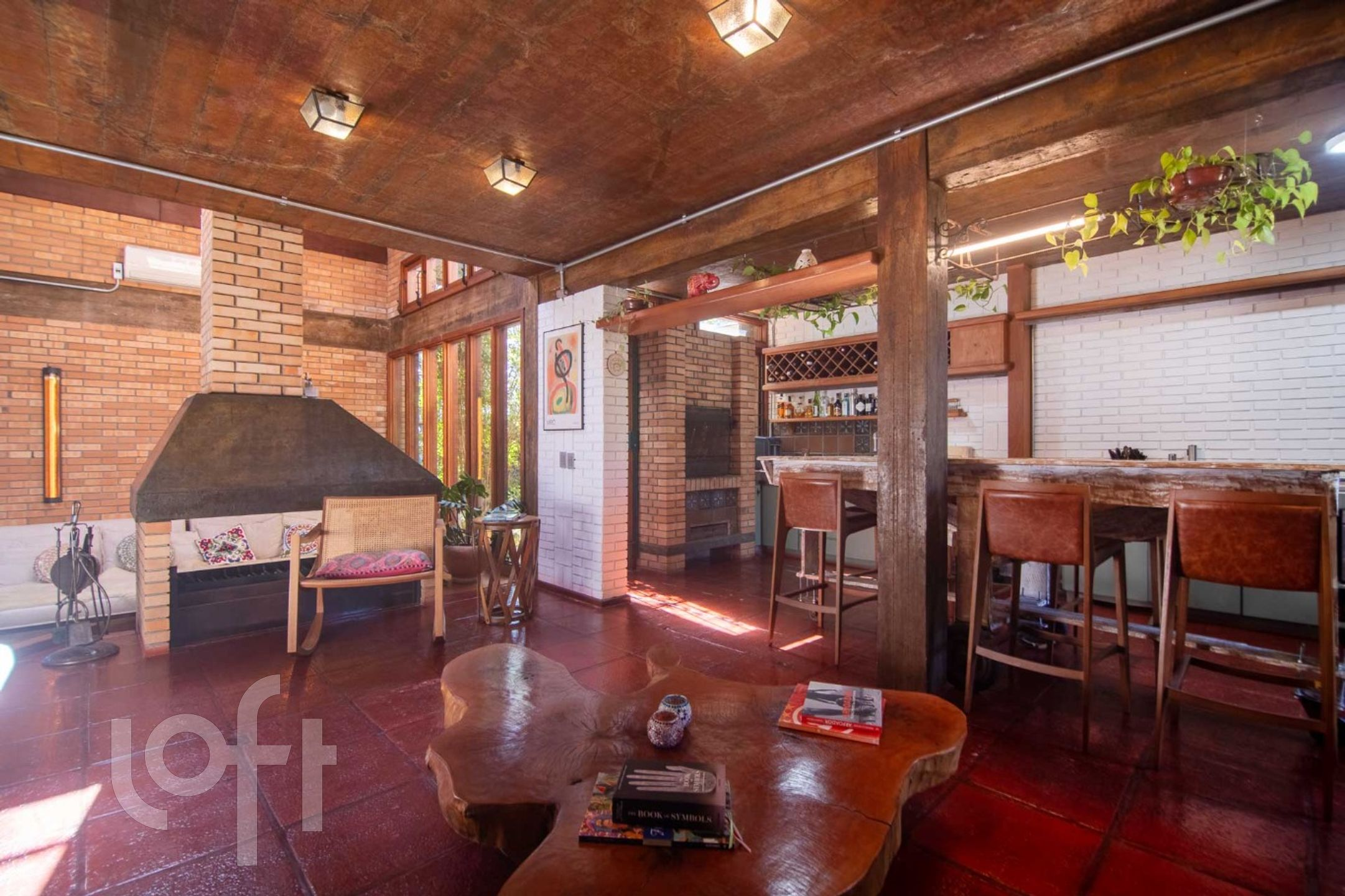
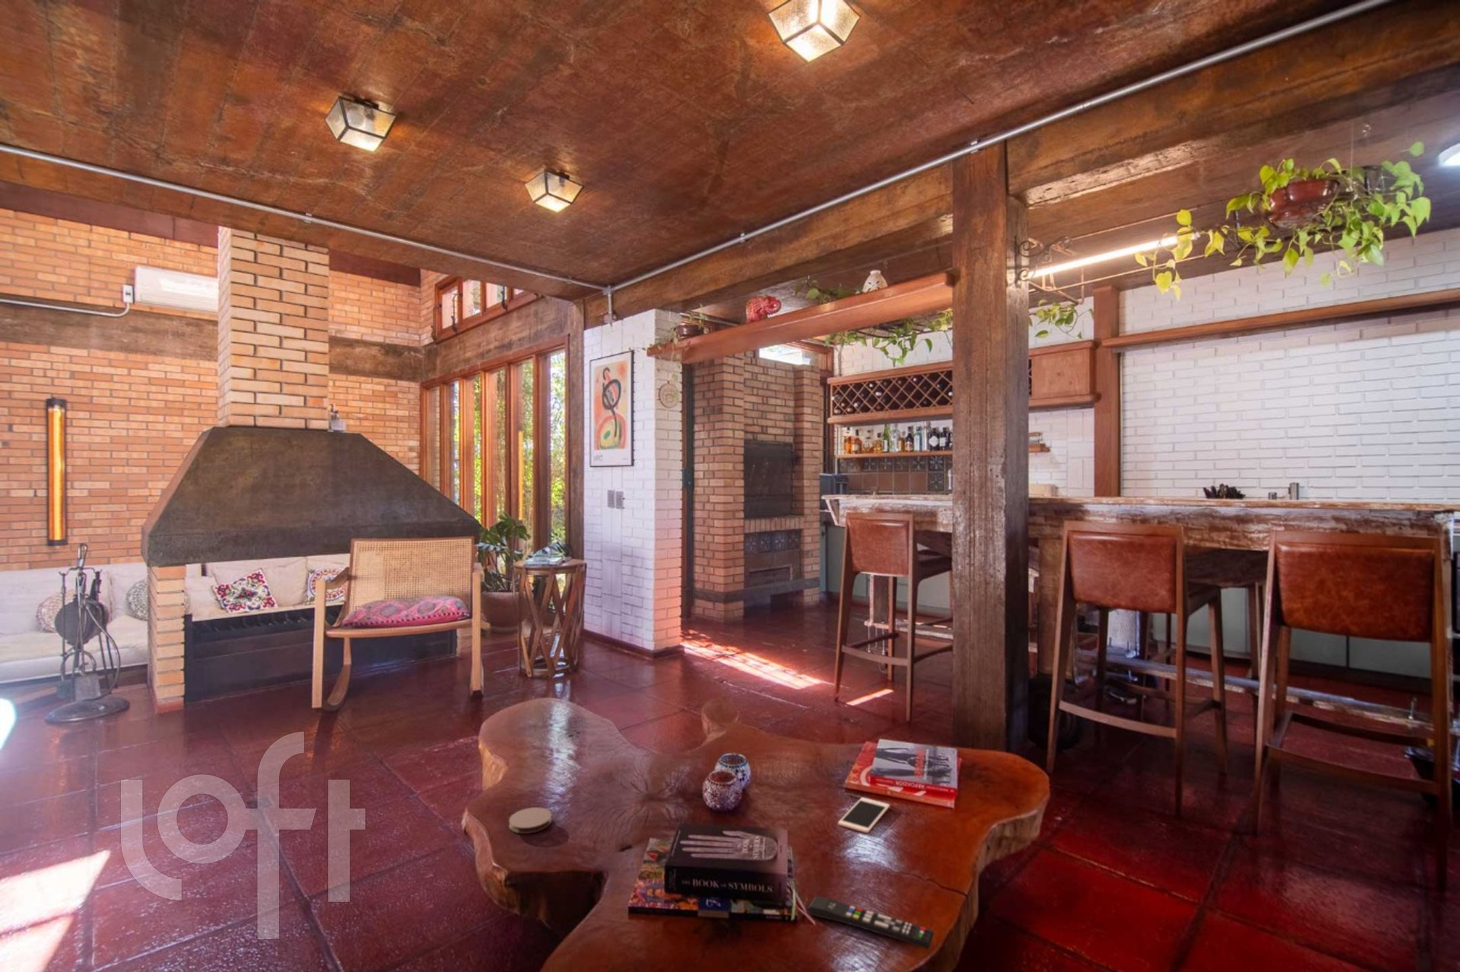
+ remote control (868, 921)
+ cell phone (864, 814)
+ coaster (530, 819)
